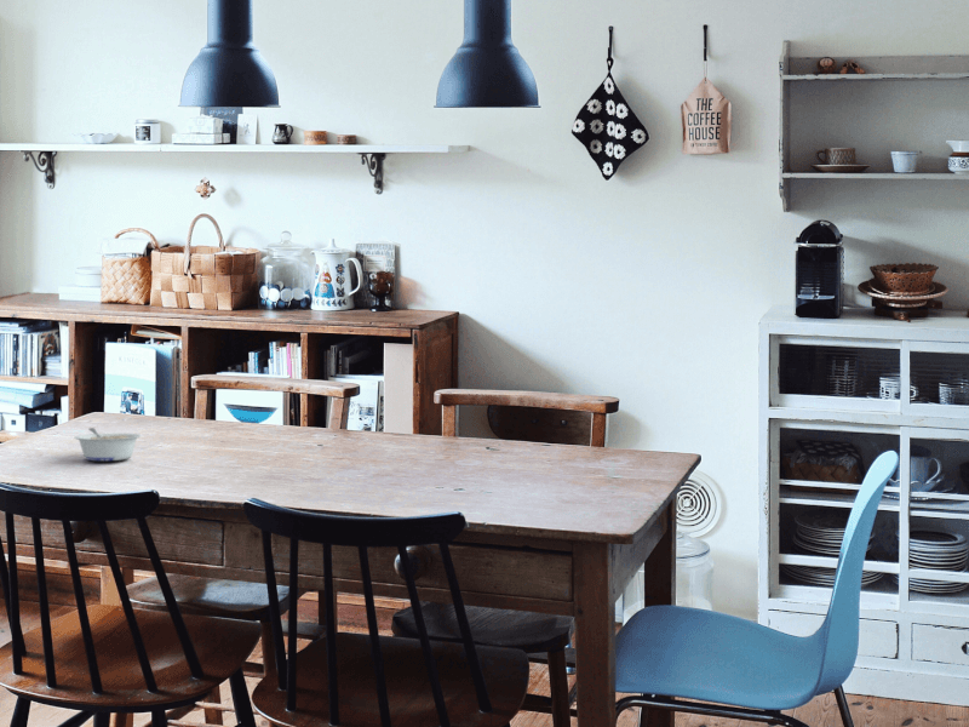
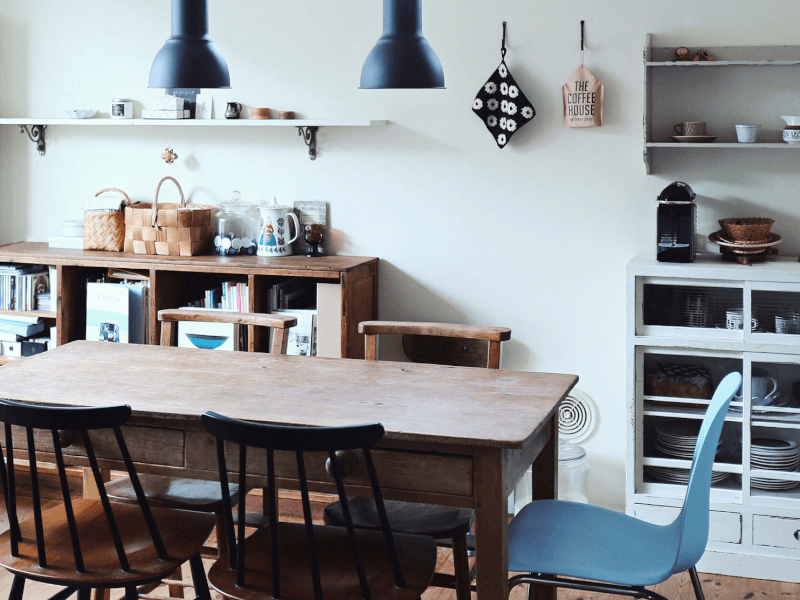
- legume (105, 445)
